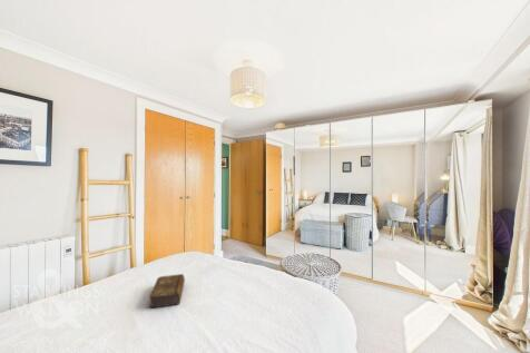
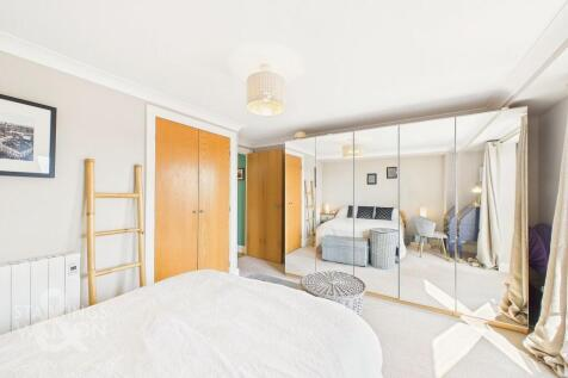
- book (168, 288)
